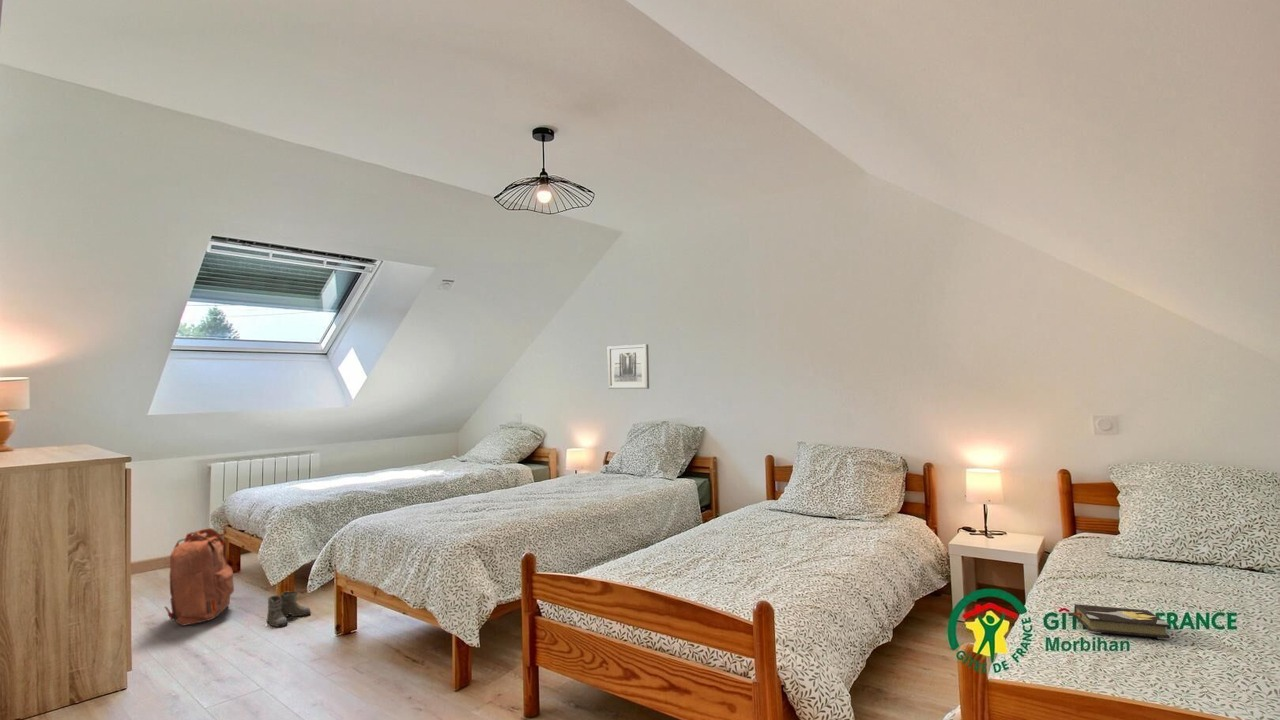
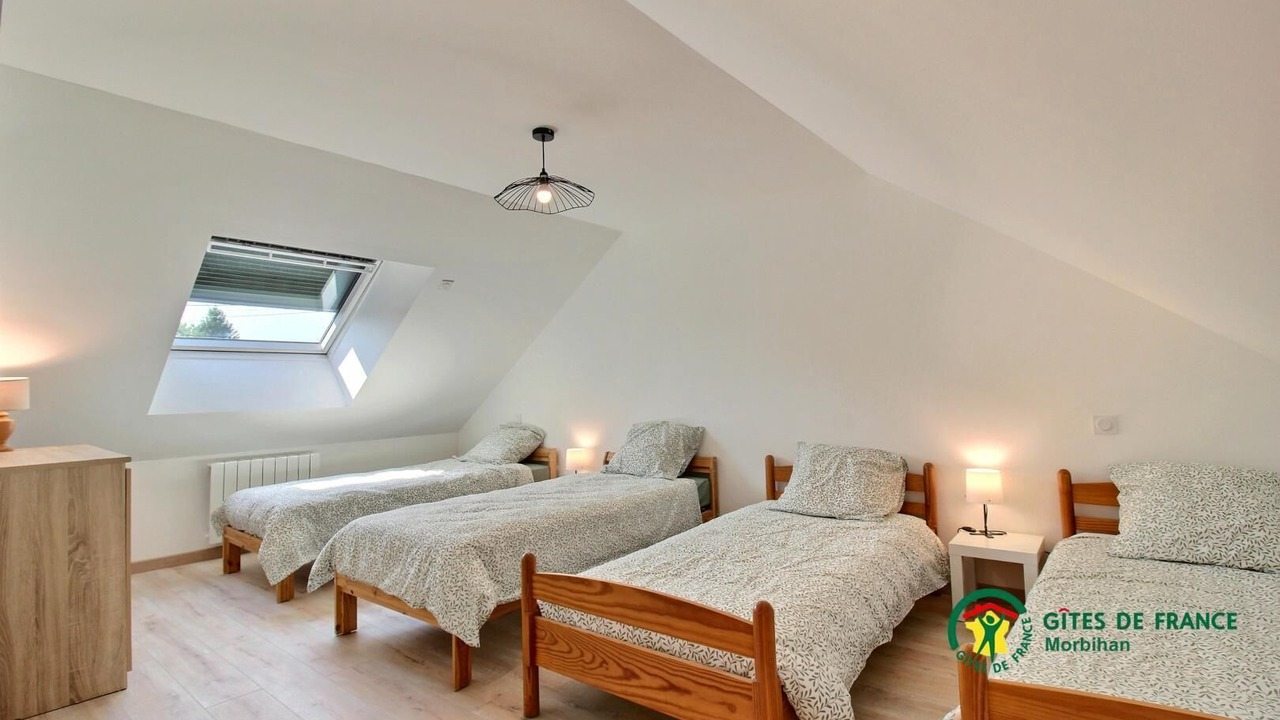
- backpack (197, 573)
- wall art (627, 367)
- hardback book (1119, 619)
- boots (285, 607)
